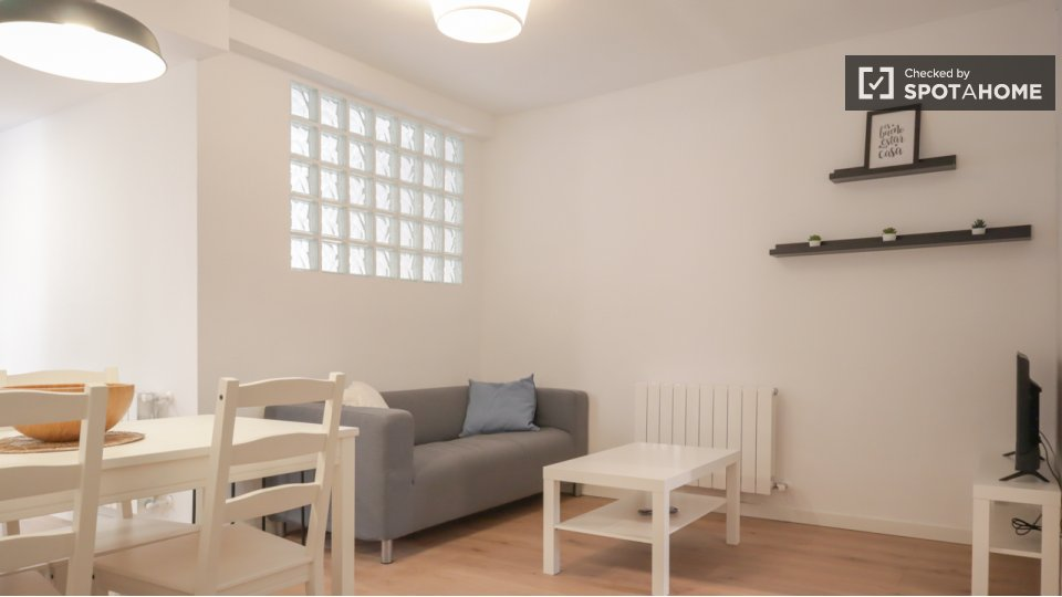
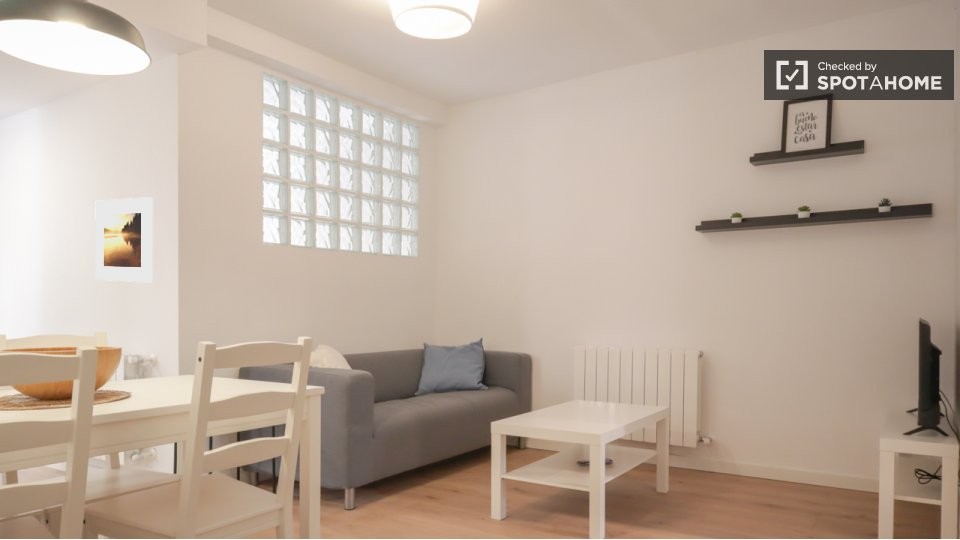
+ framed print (122, 240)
